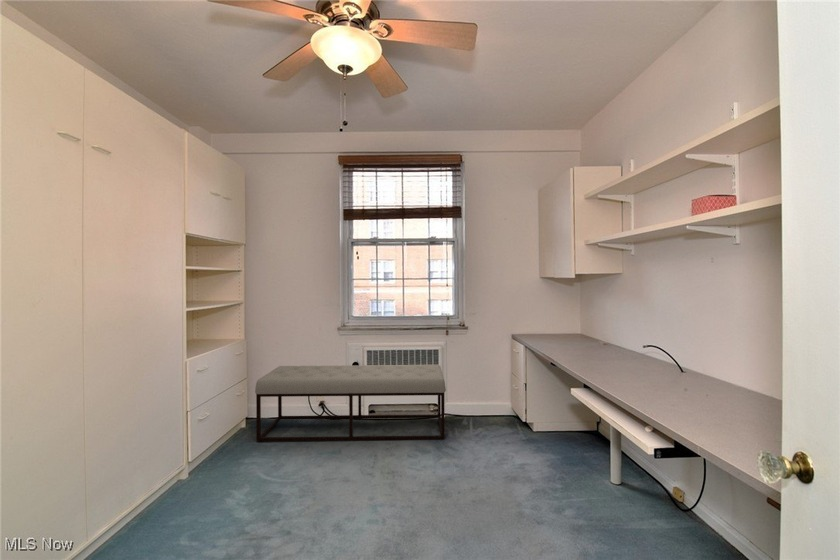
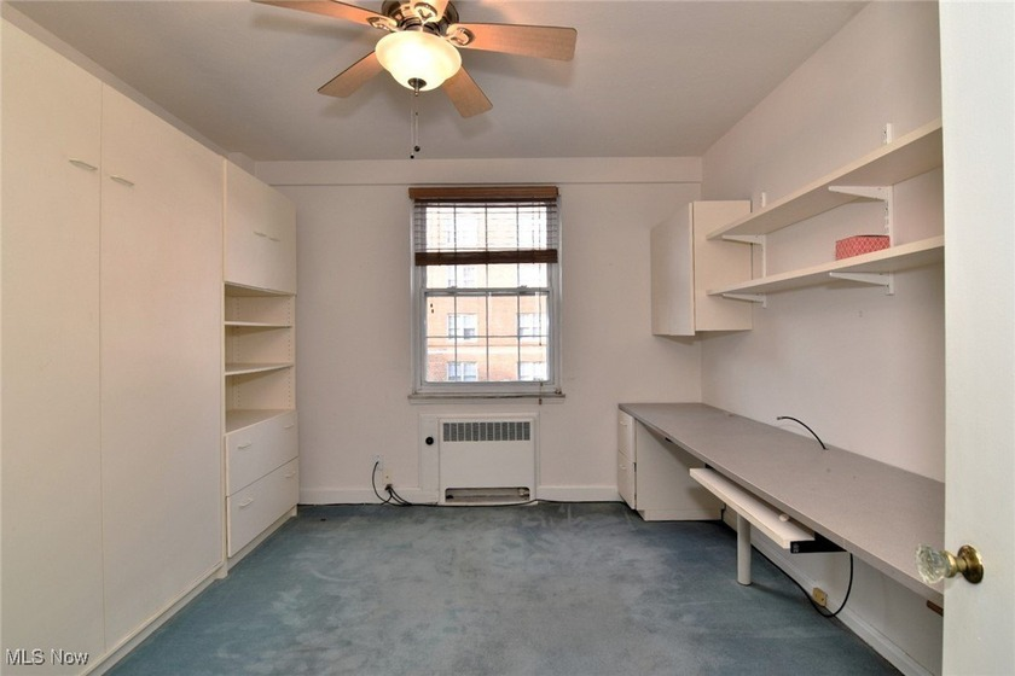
- bench (358, 399)
